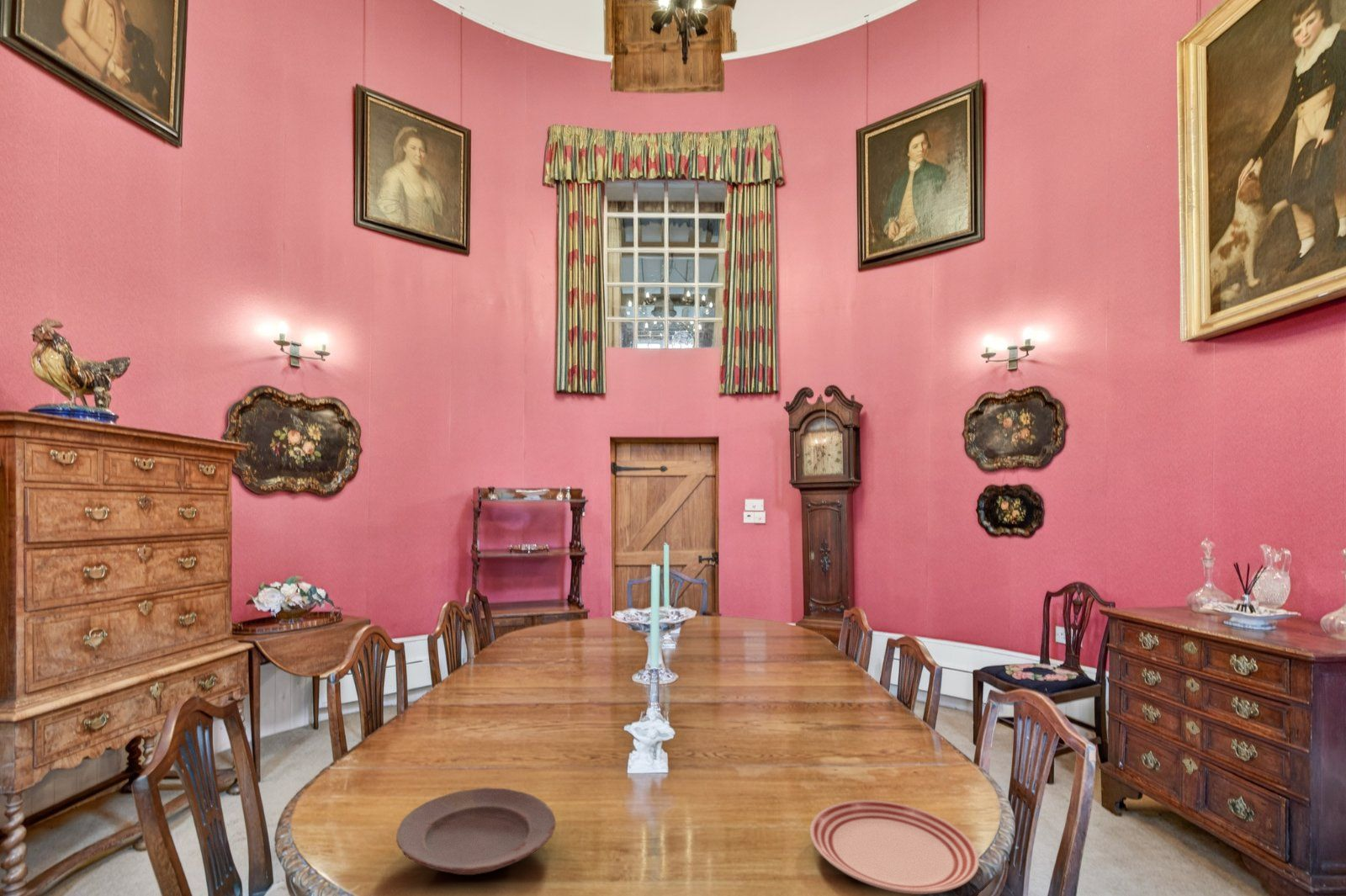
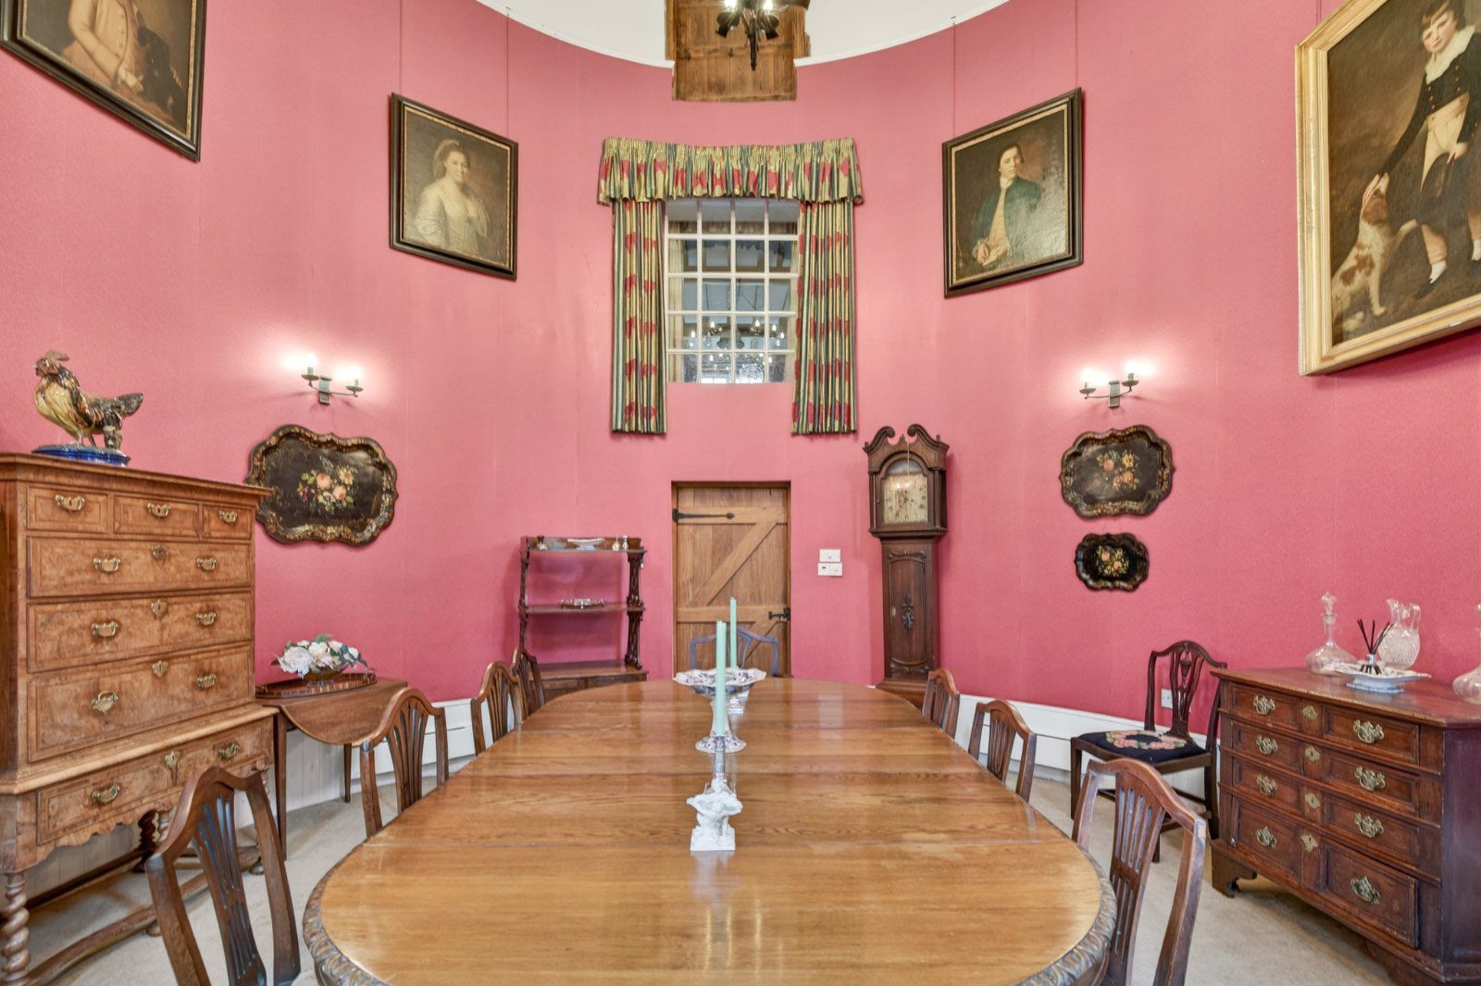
- plate (478, 837)
- dinner plate (891, 847)
